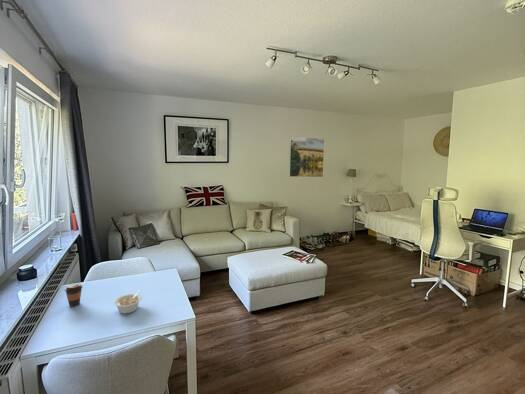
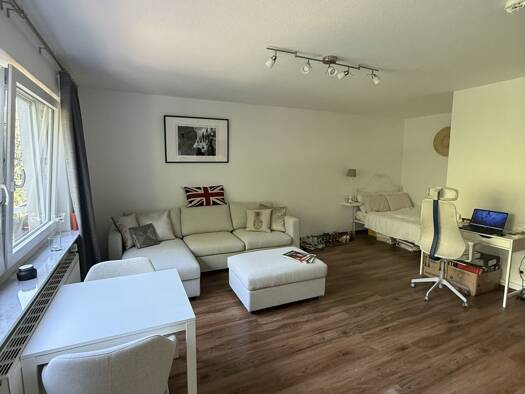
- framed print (306, 157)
- coffee cup (74, 294)
- legume (128, 302)
